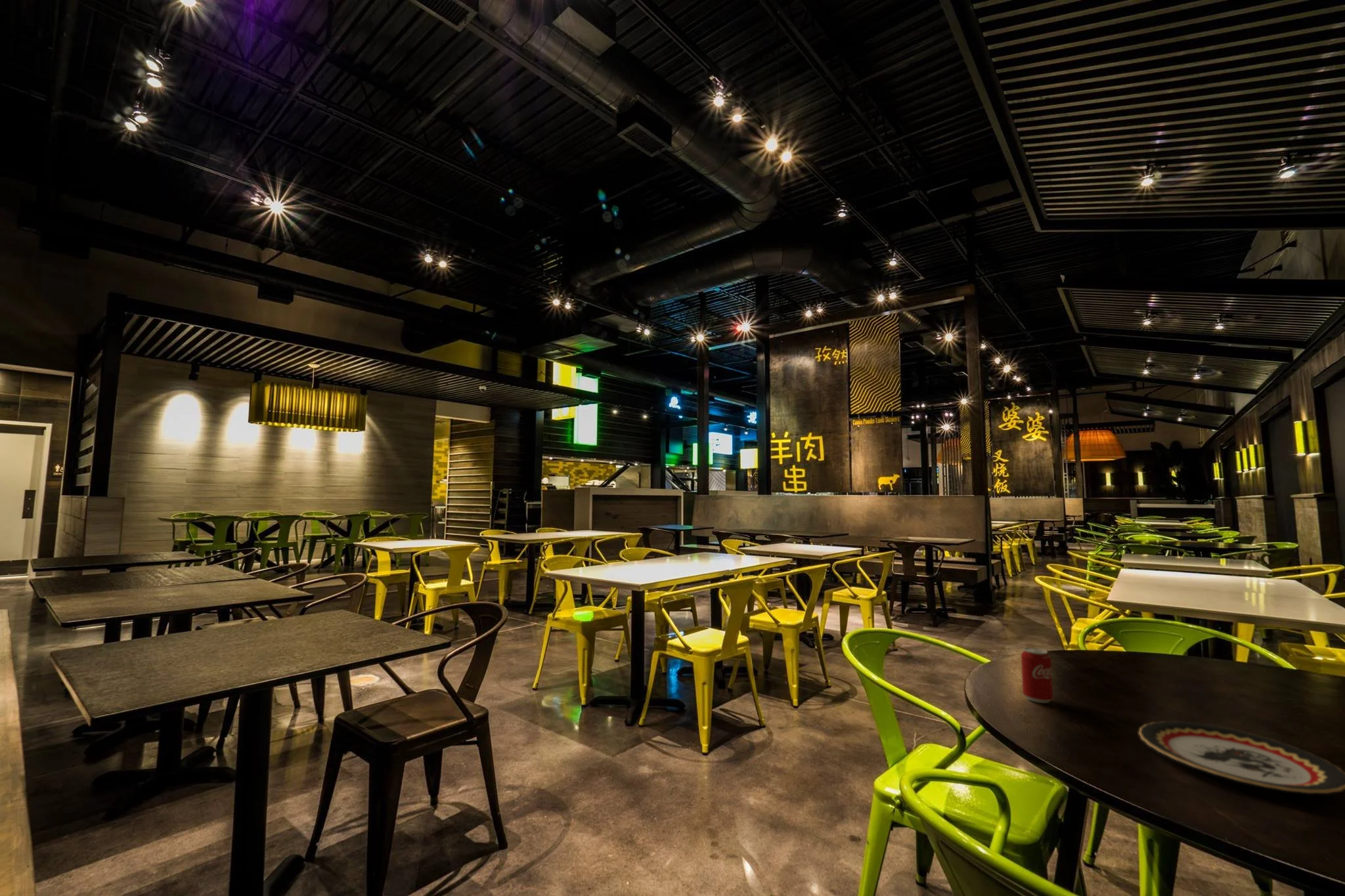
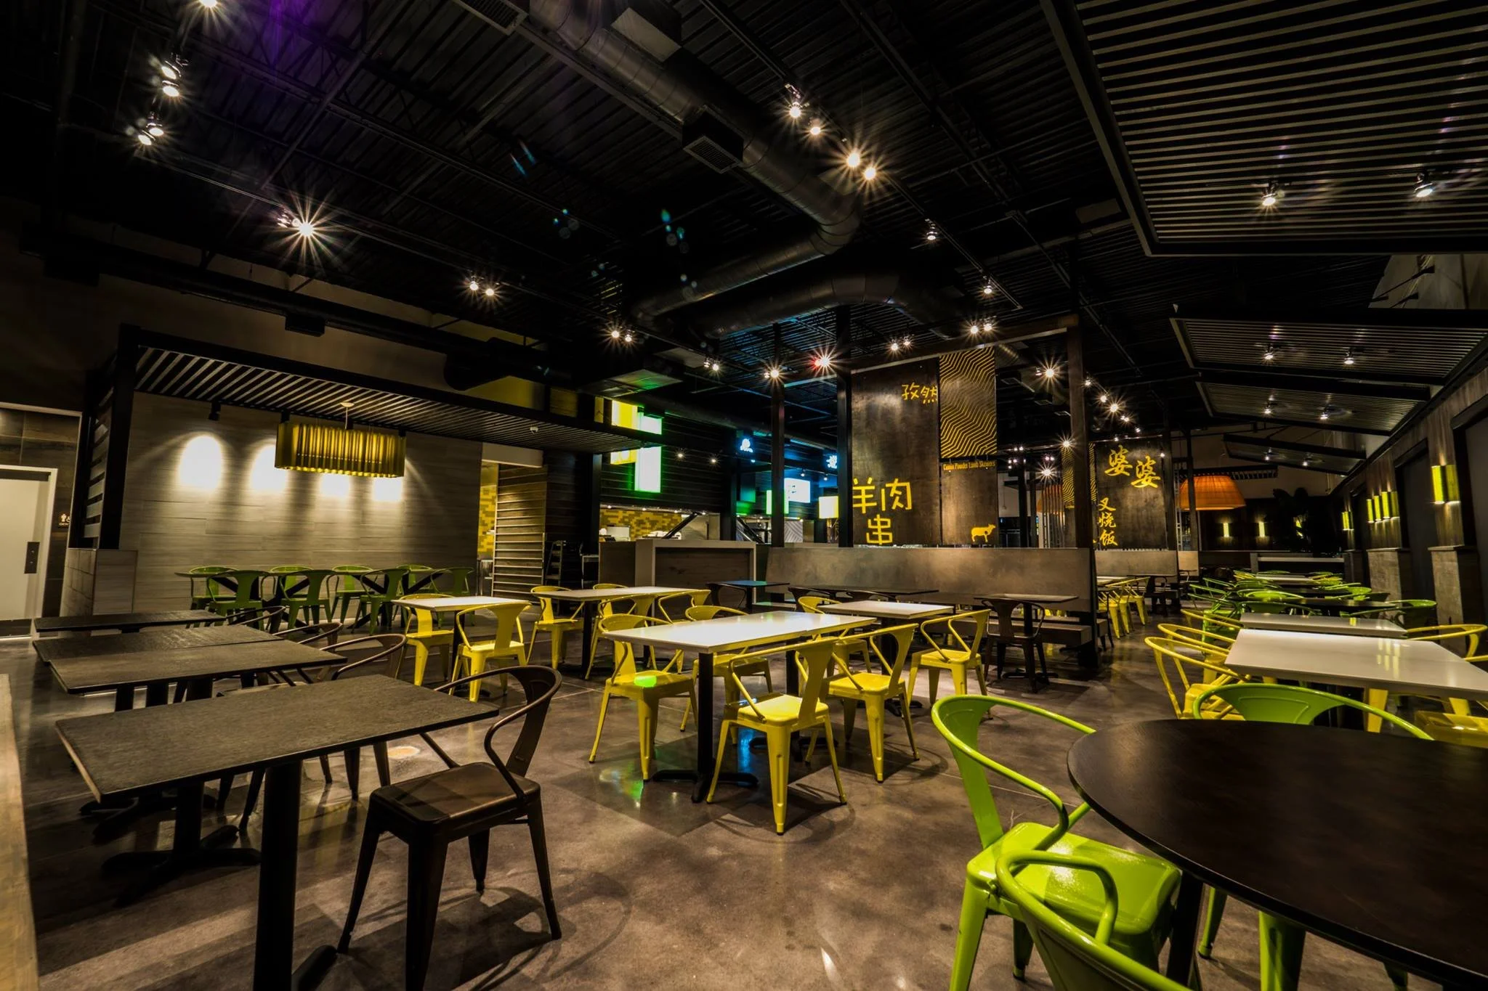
- plate (1235, 757)
- beverage can (1036, 675)
